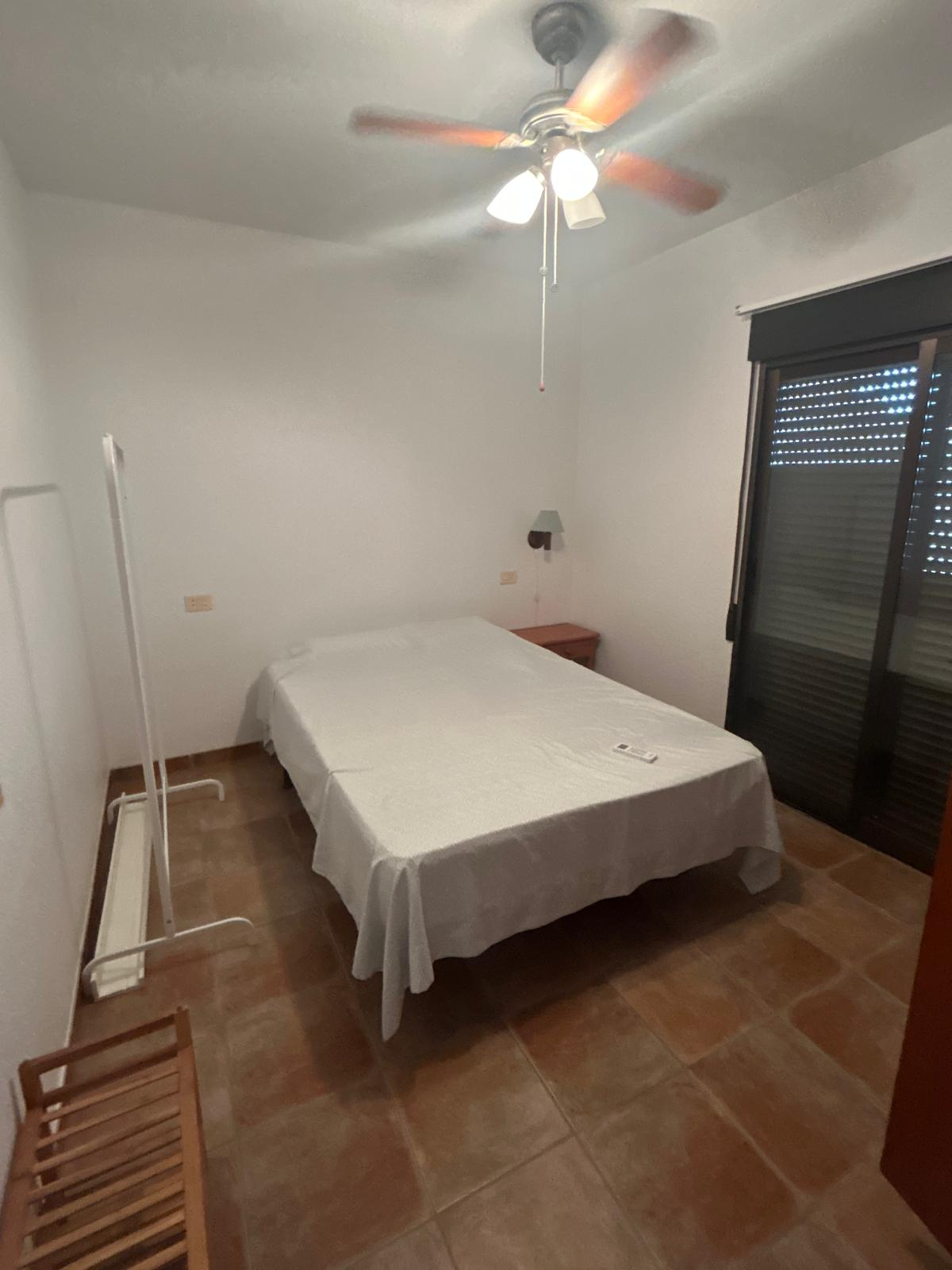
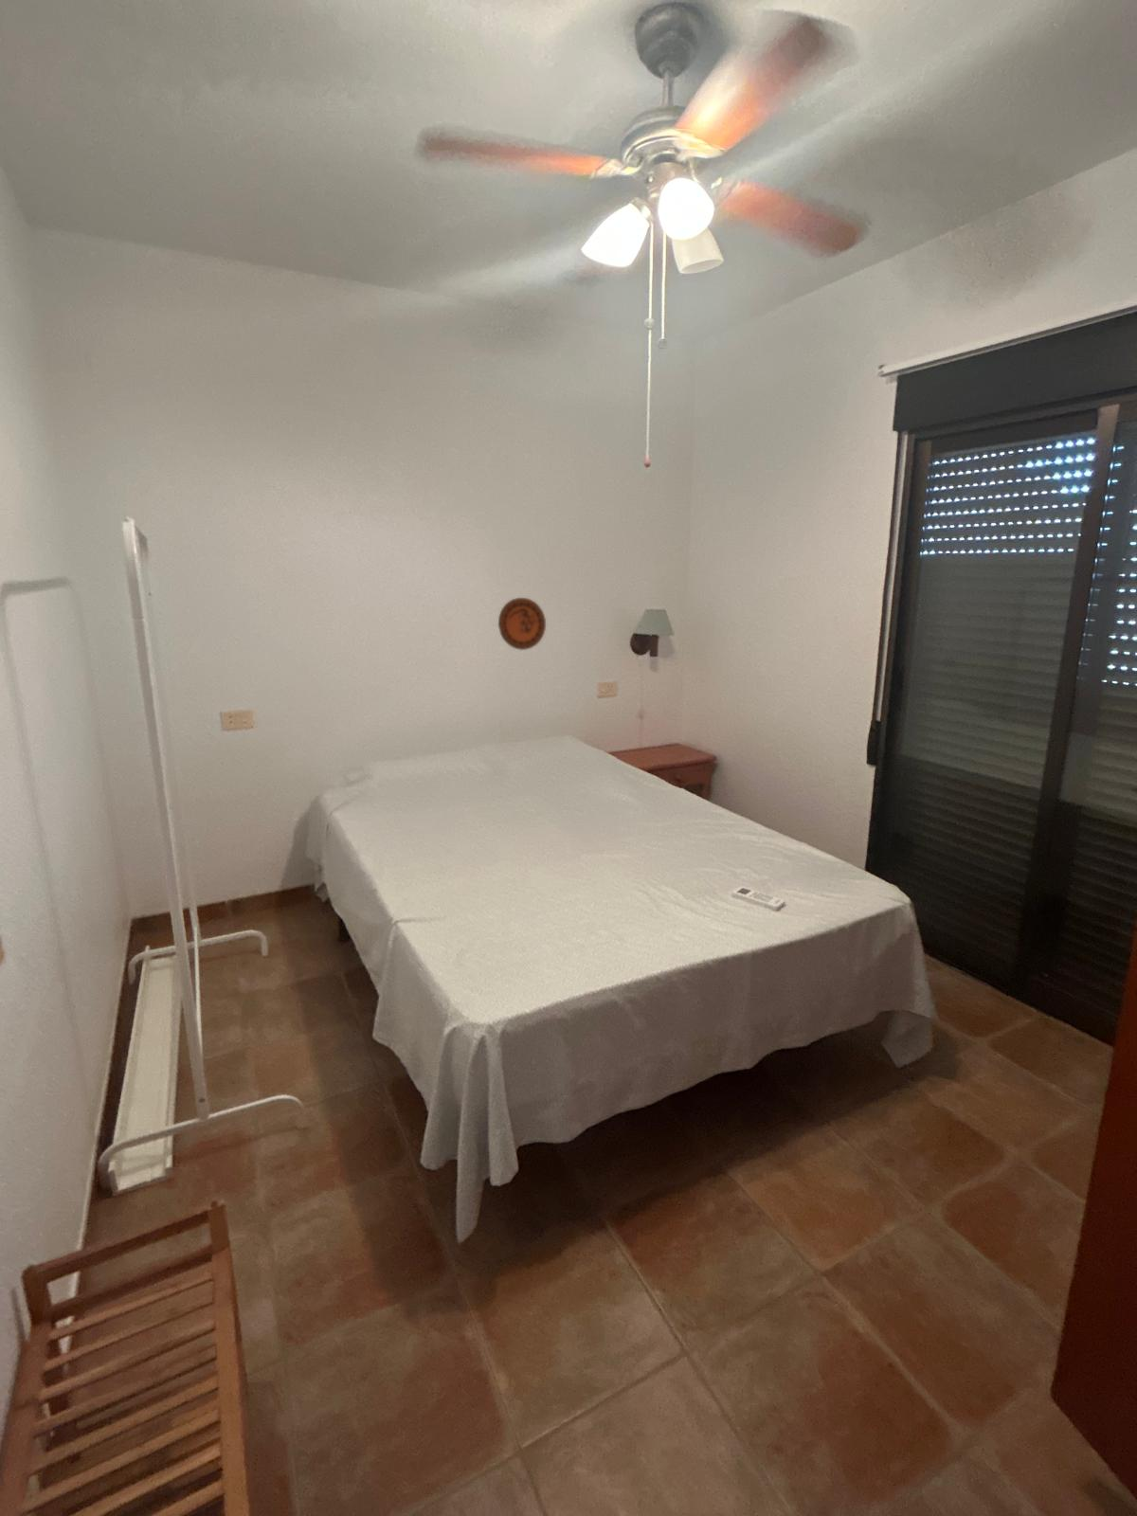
+ decorative plate (522, 623)
